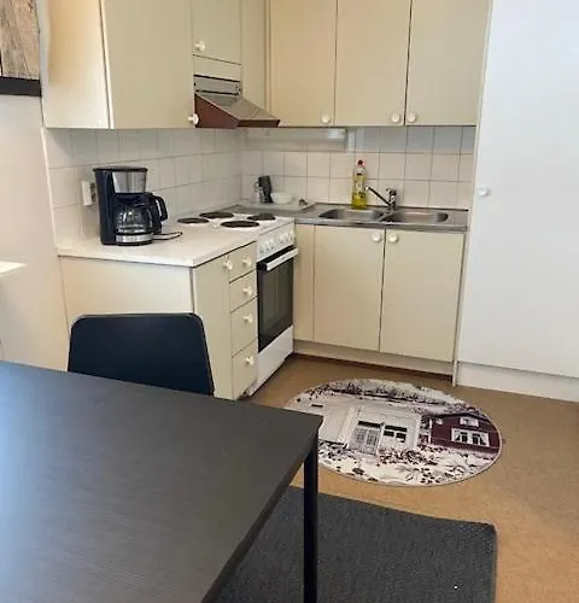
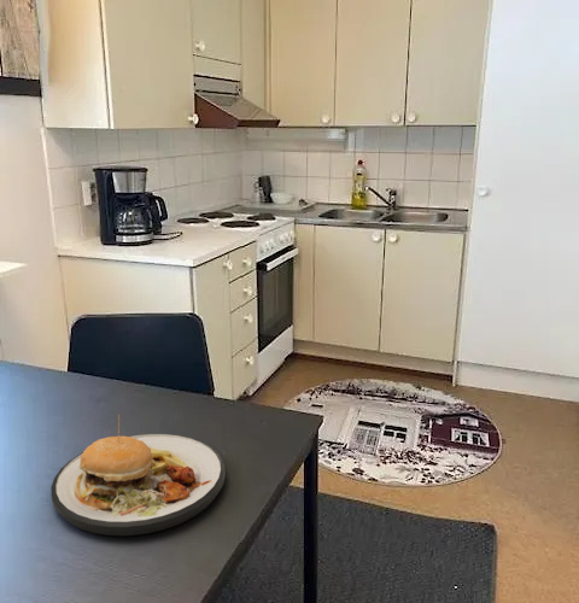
+ plate (139, 445)
